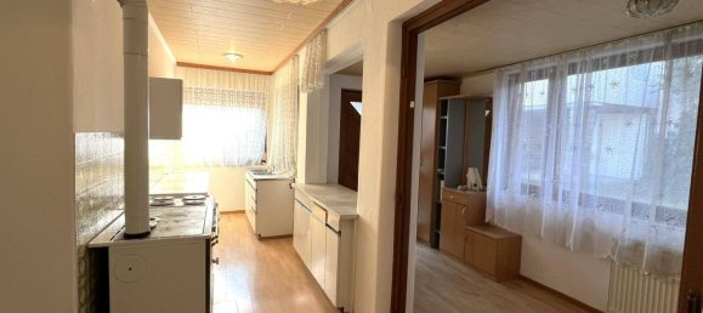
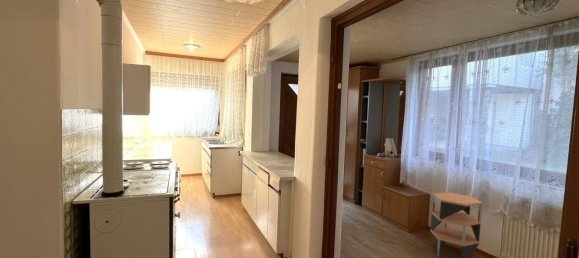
+ side table (454, 223)
